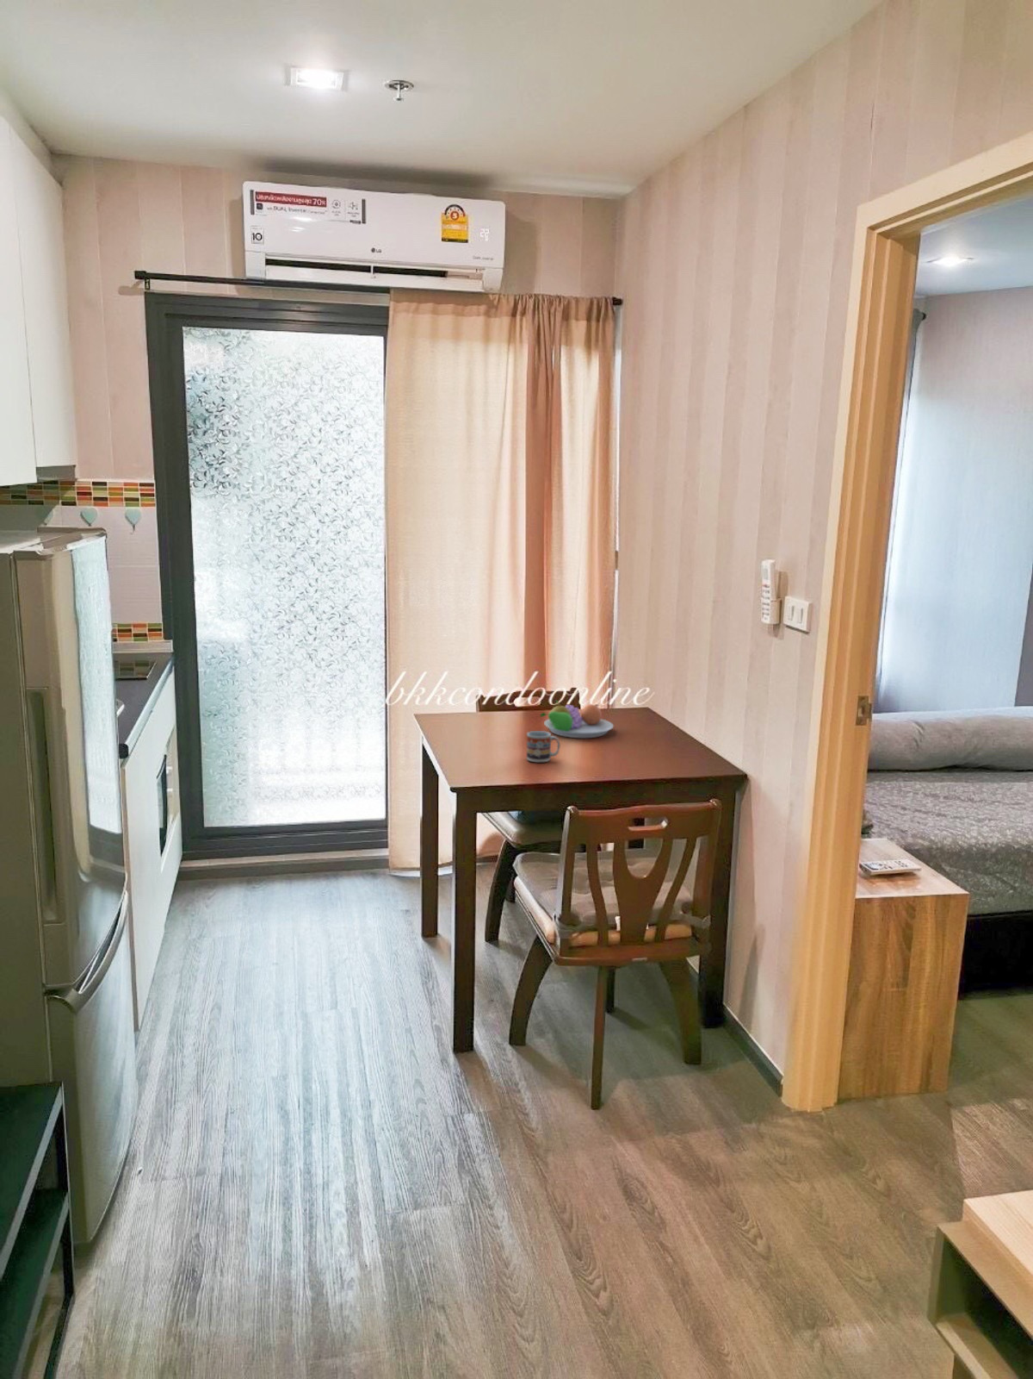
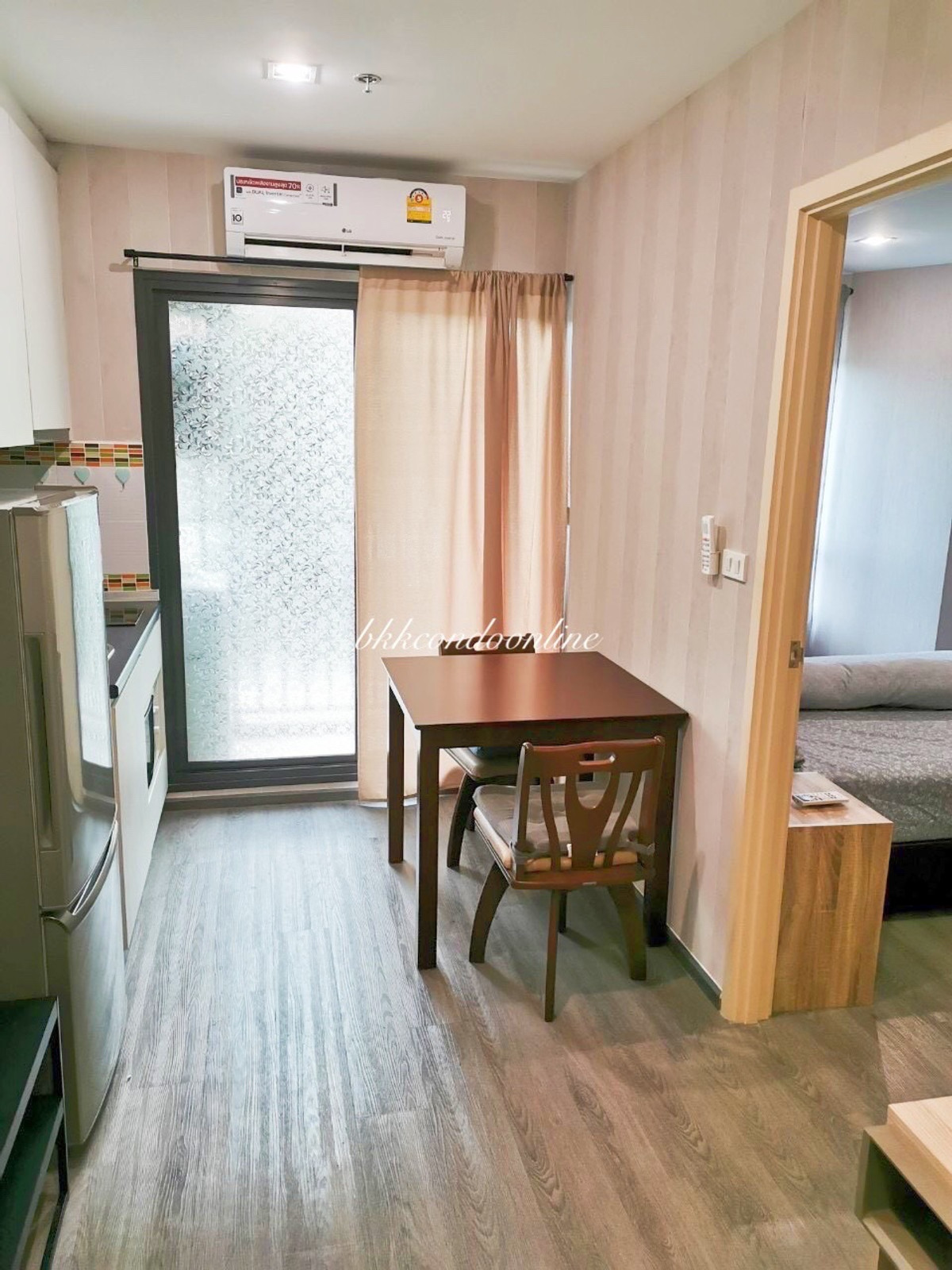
- fruit bowl (576, 717)
- cup (544, 746)
